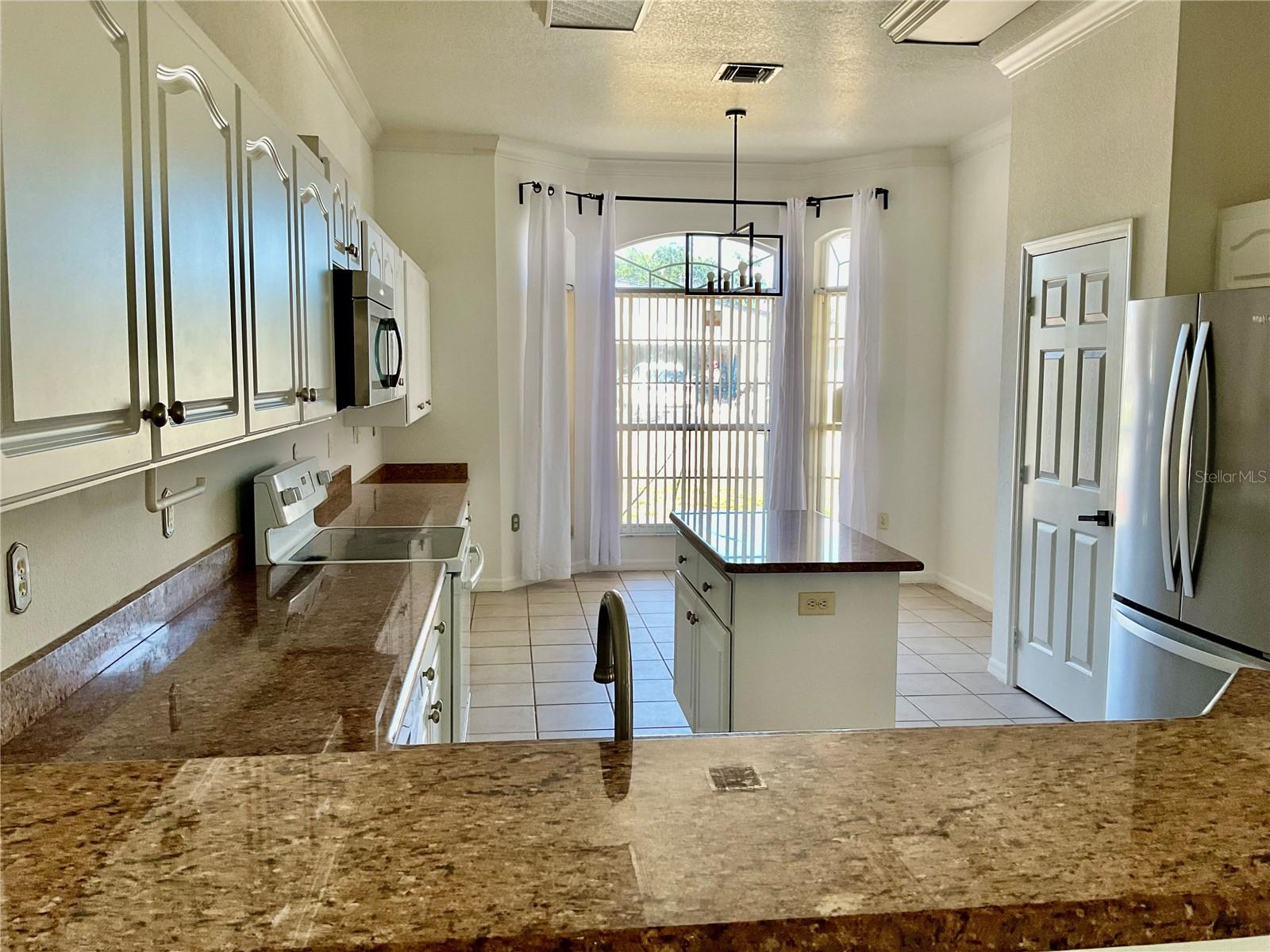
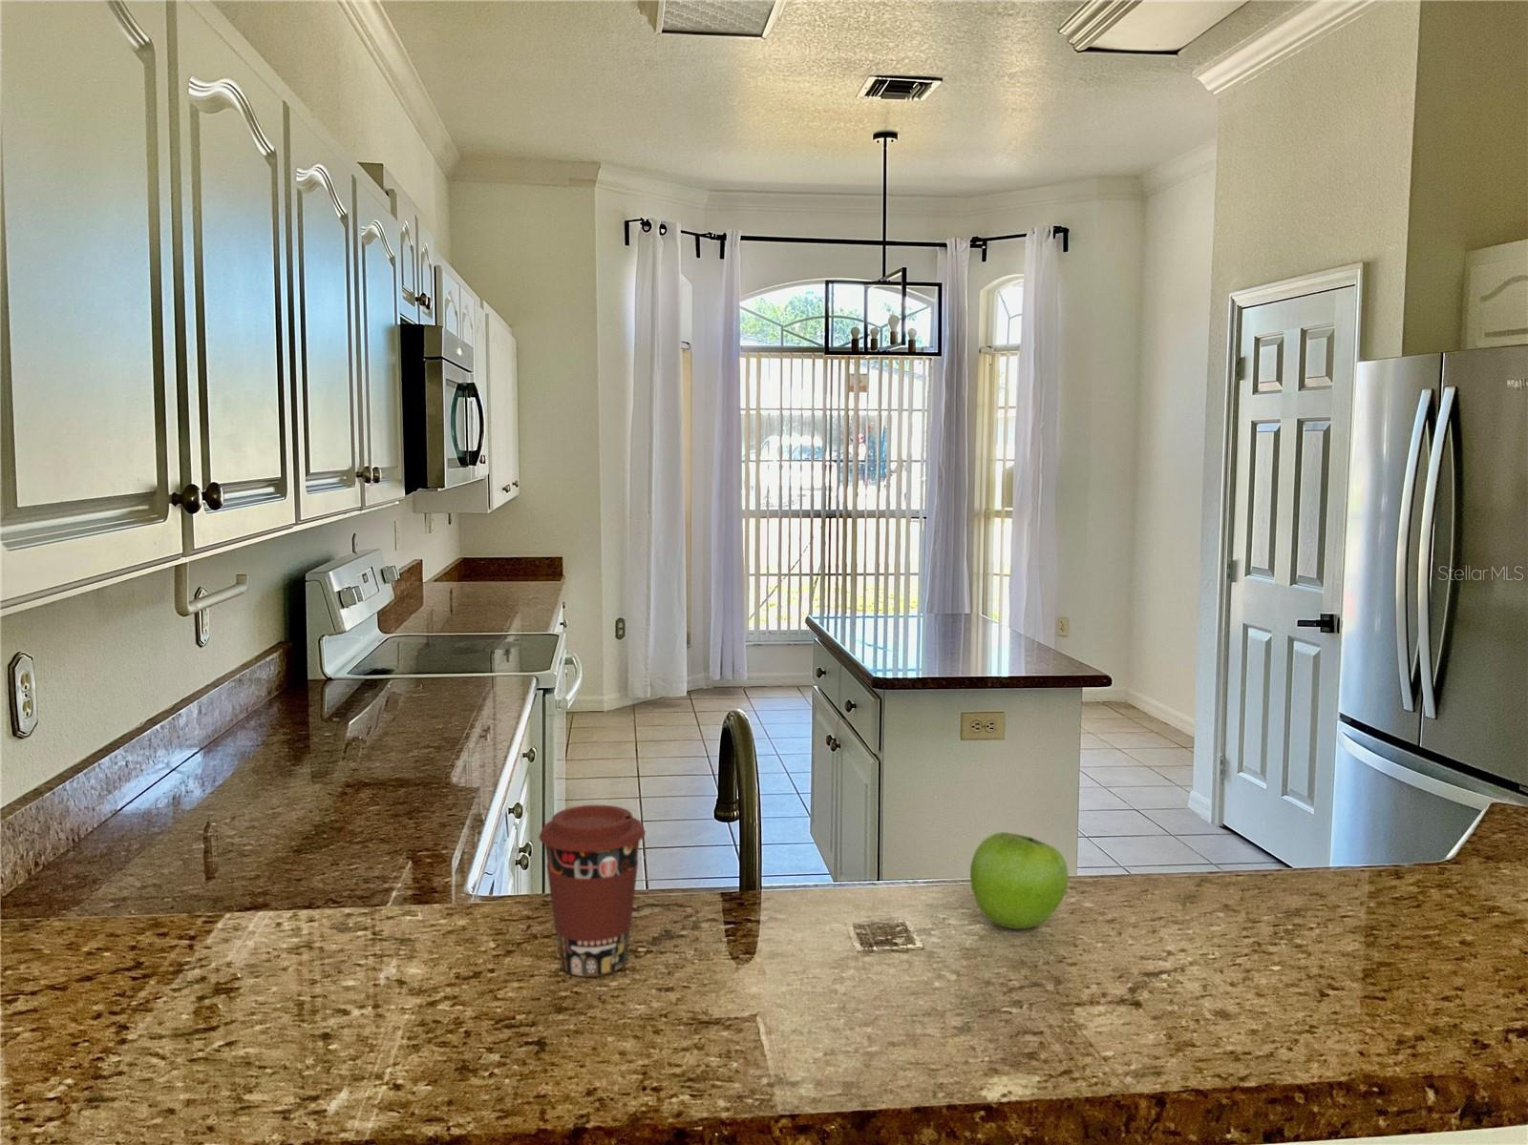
+ coffee cup (592, 889)
+ fruit (1018, 877)
